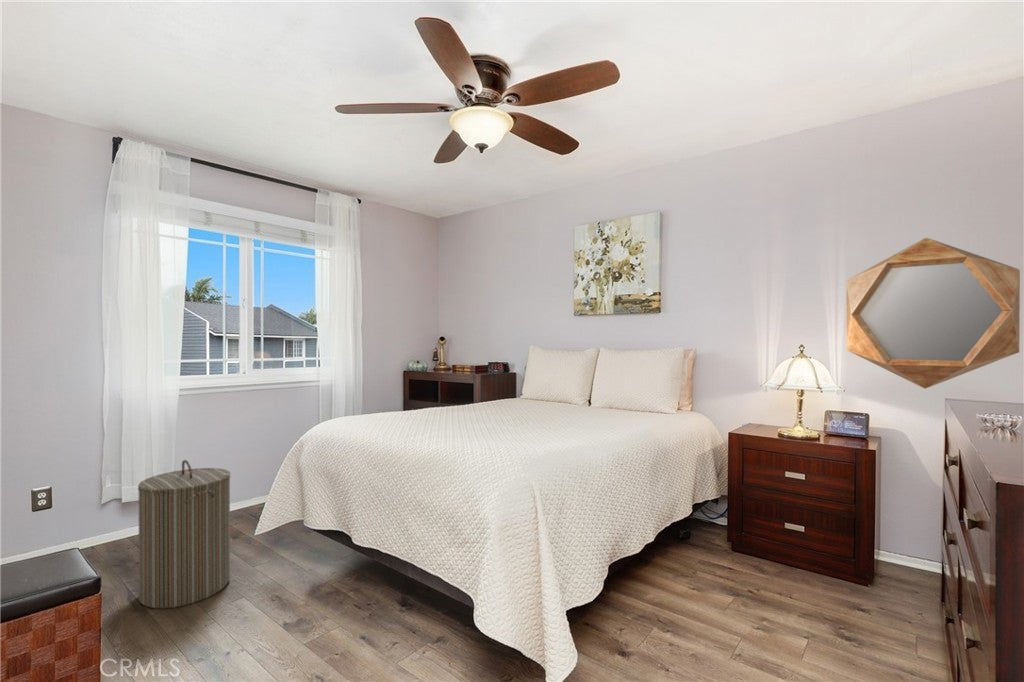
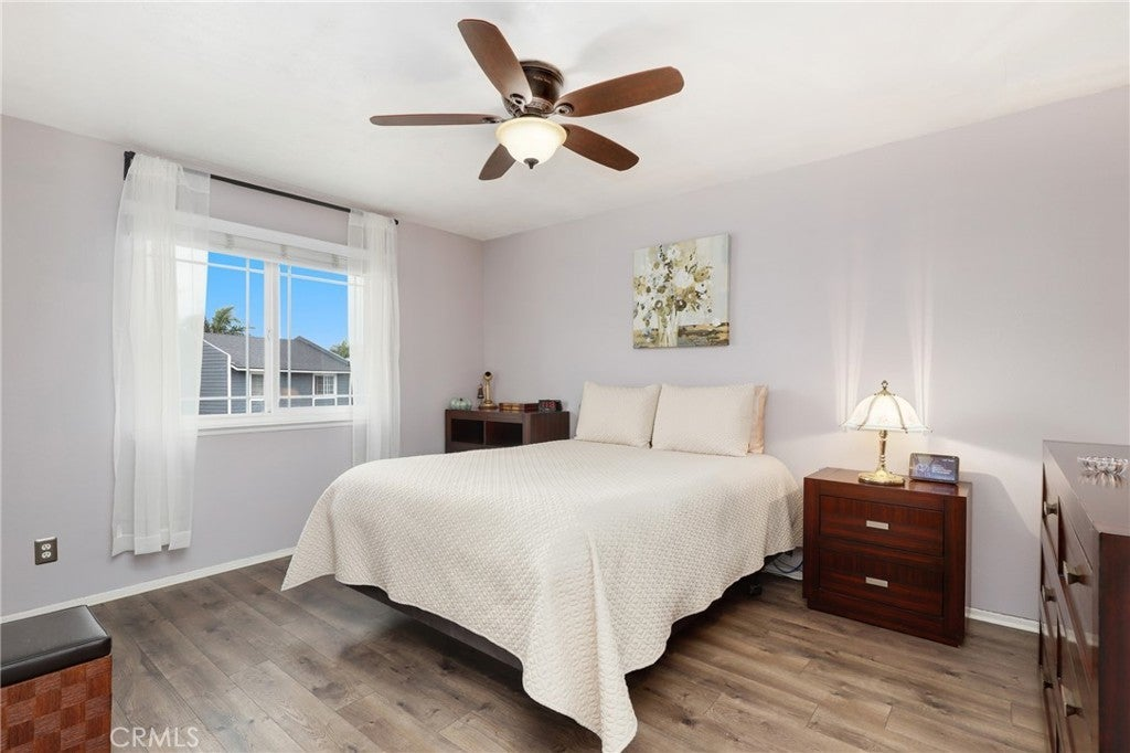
- home mirror (925, 312)
- laundry hamper (186, 524)
